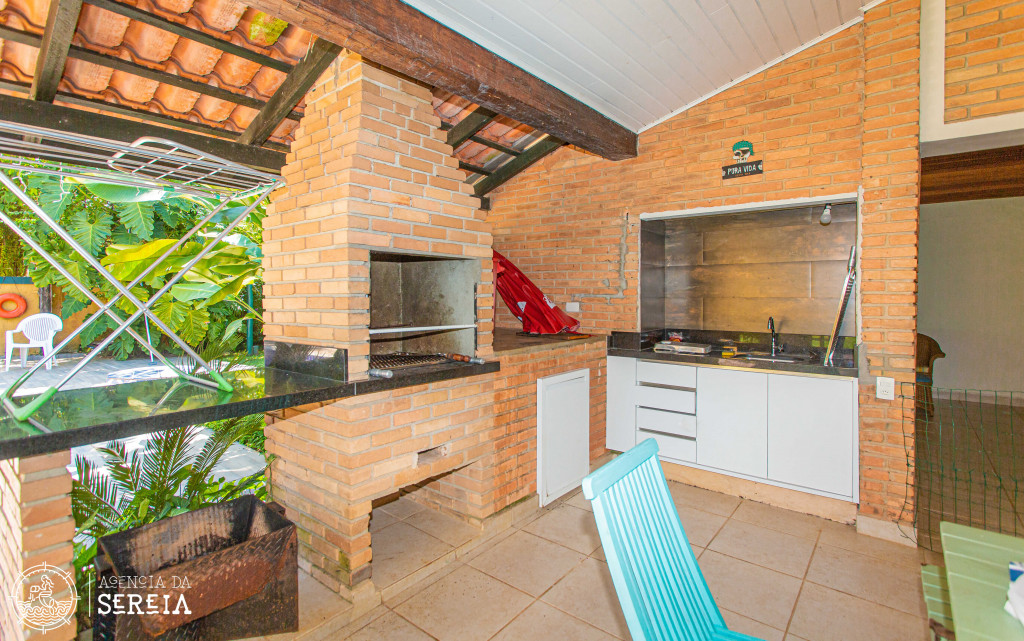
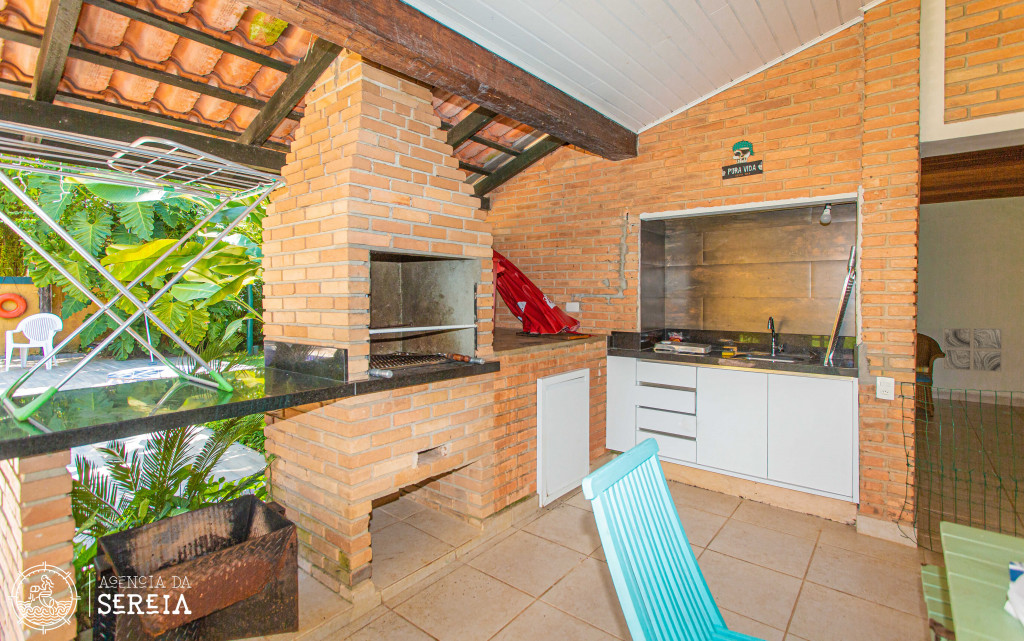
+ wall art (970, 348)
